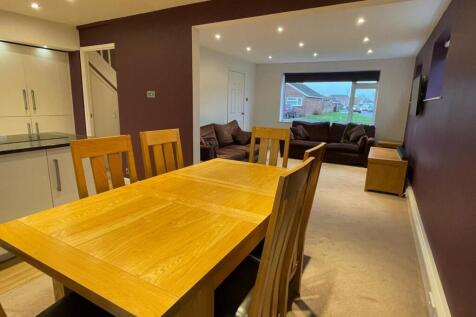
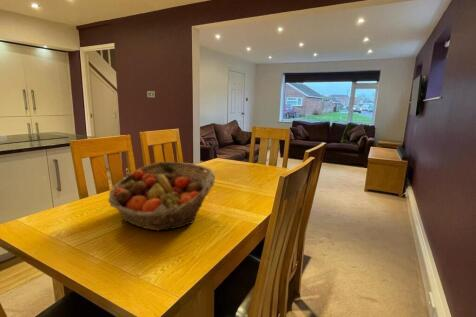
+ fruit basket (162, 192)
